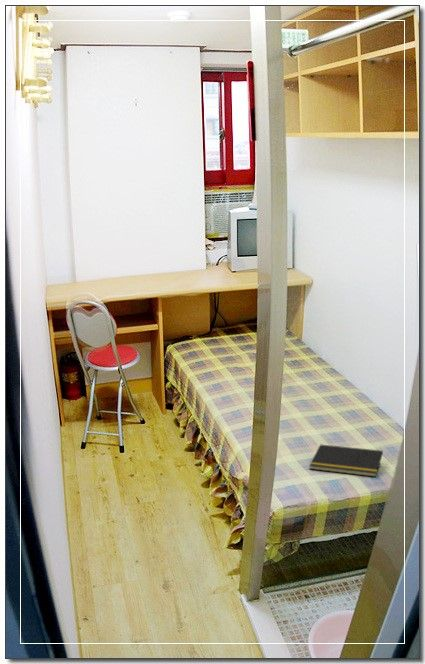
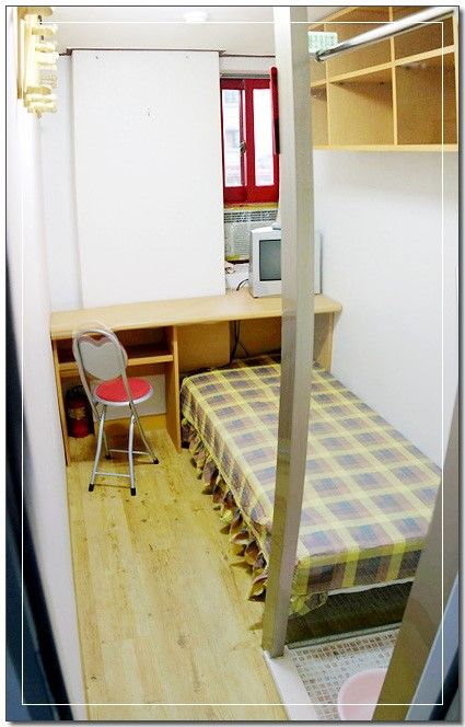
- notepad (346, 459)
